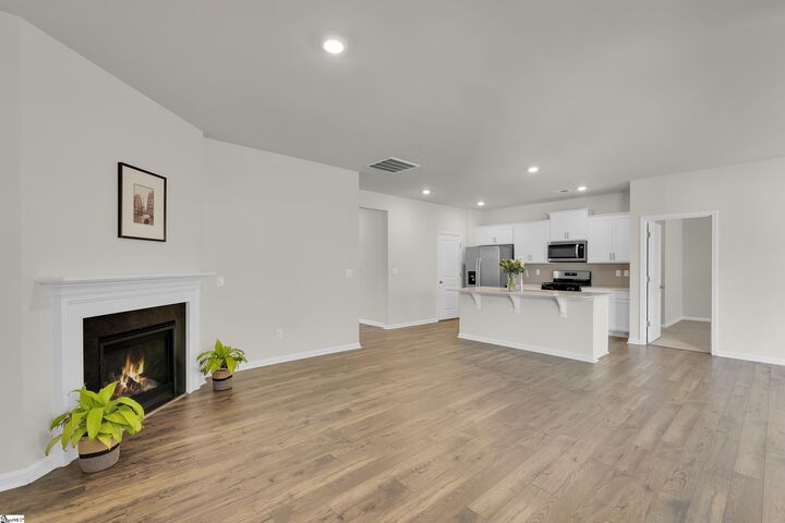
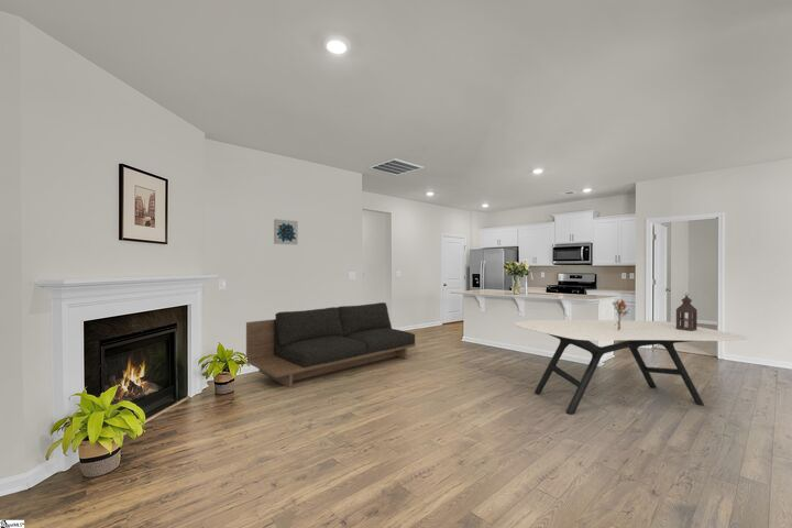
+ bouquet (619, 315)
+ sofa (339, 337)
+ dining table (616, 350)
+ lantern (686, 311)
+ wall art (286, 232)
